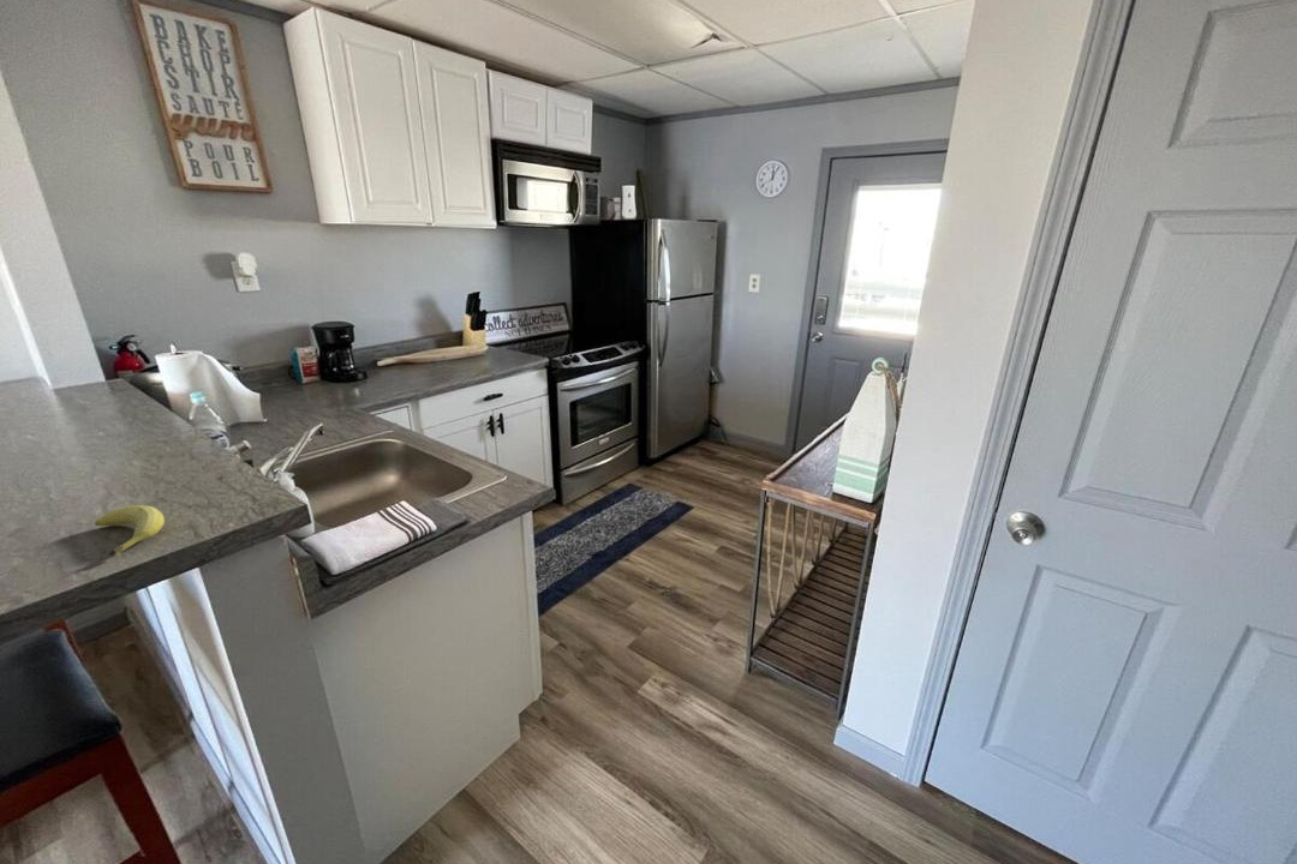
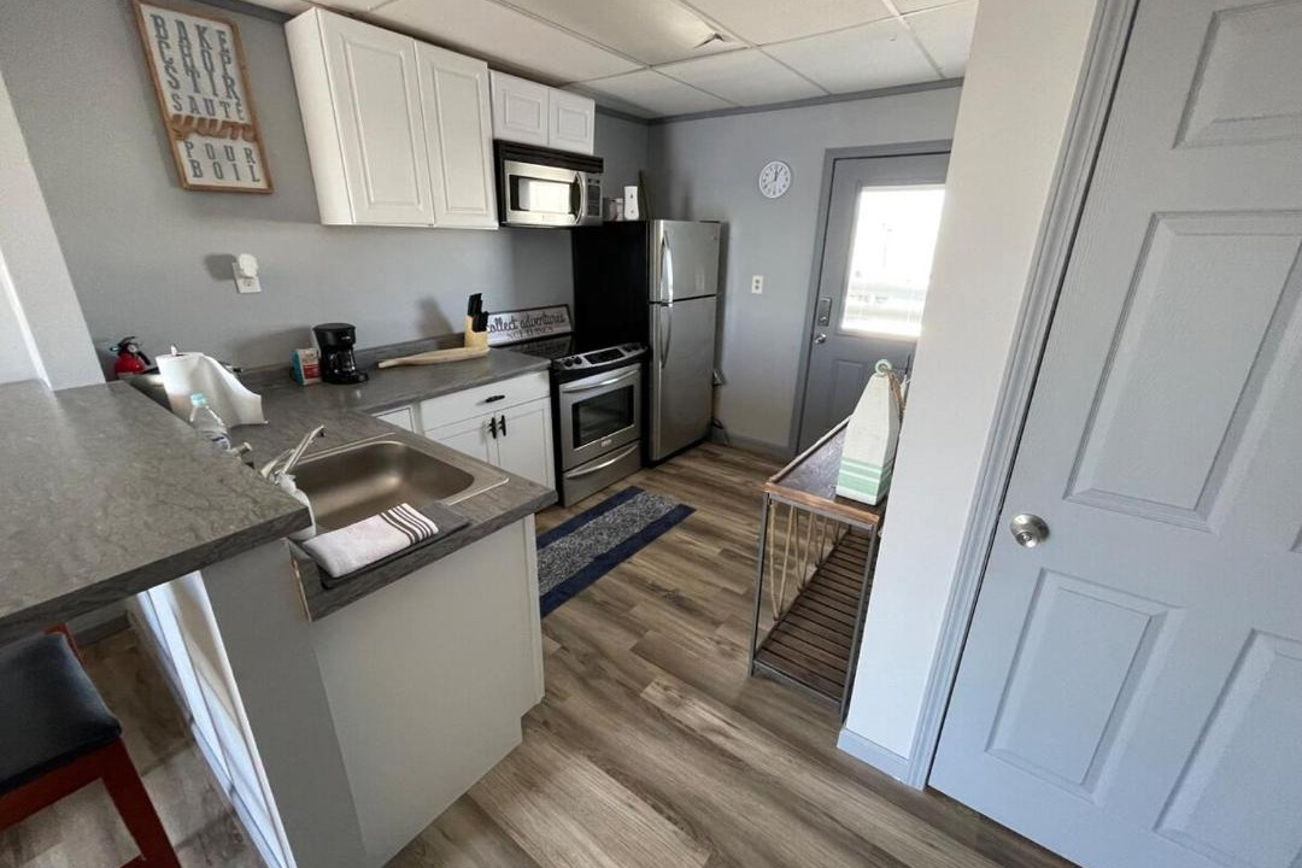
- fruit (130, 522)
